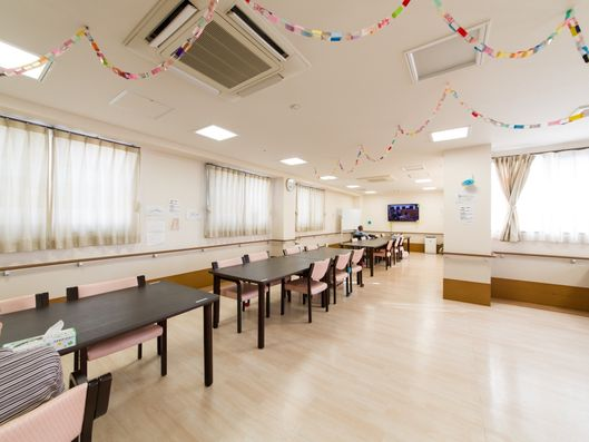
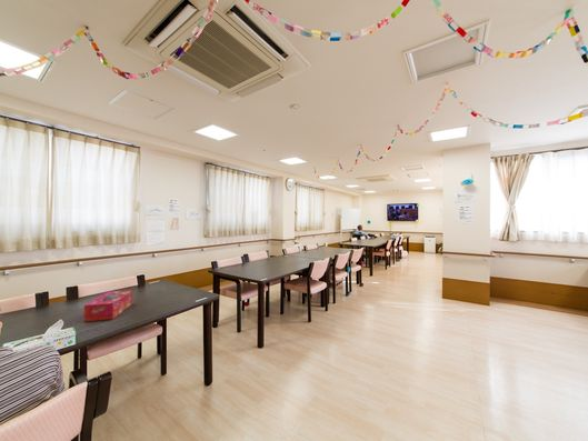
+ tissue box (110, 303)
